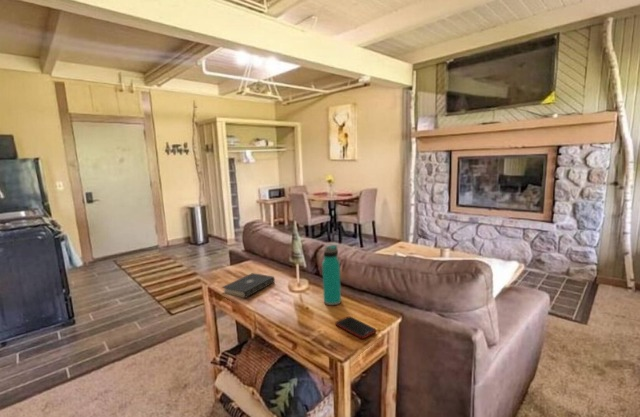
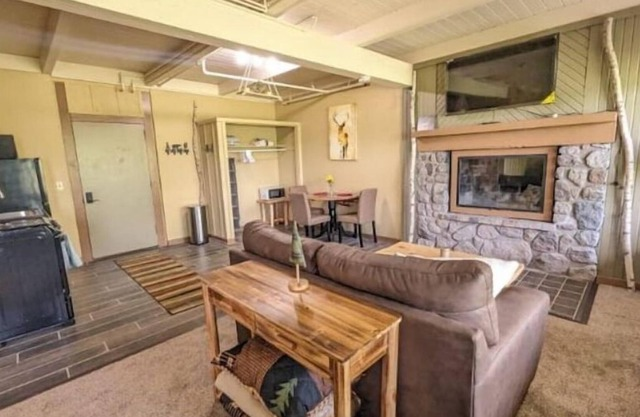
- water bottle (331, 274)
- book (249, 284)
- cell phone (355, 327)
